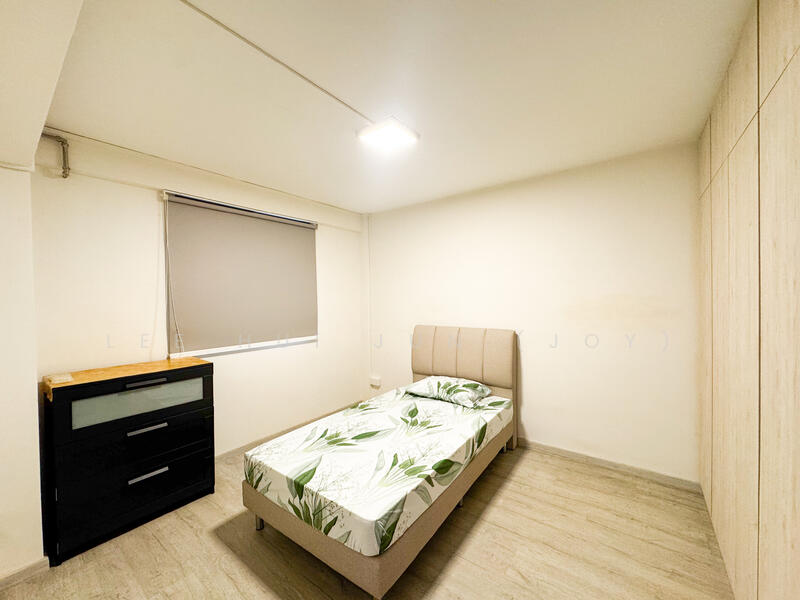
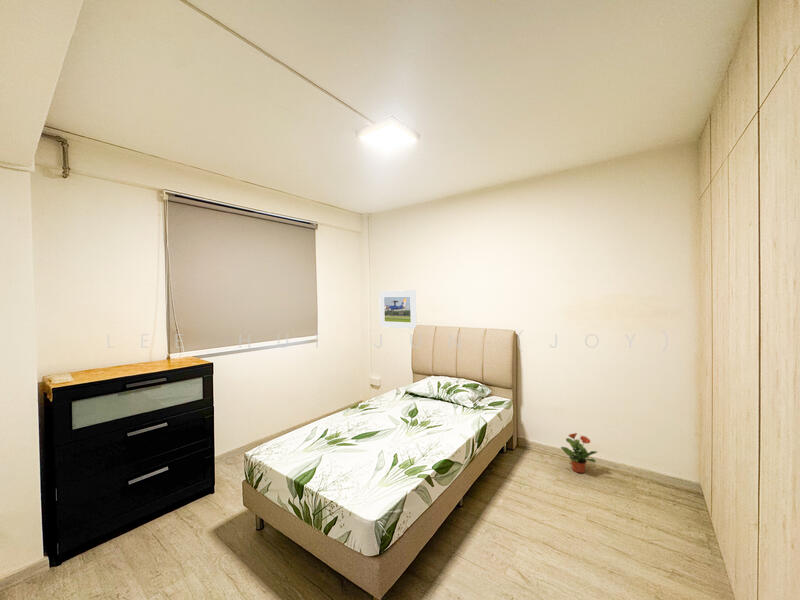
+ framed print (397, 309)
+ potted plant (578, 452)
